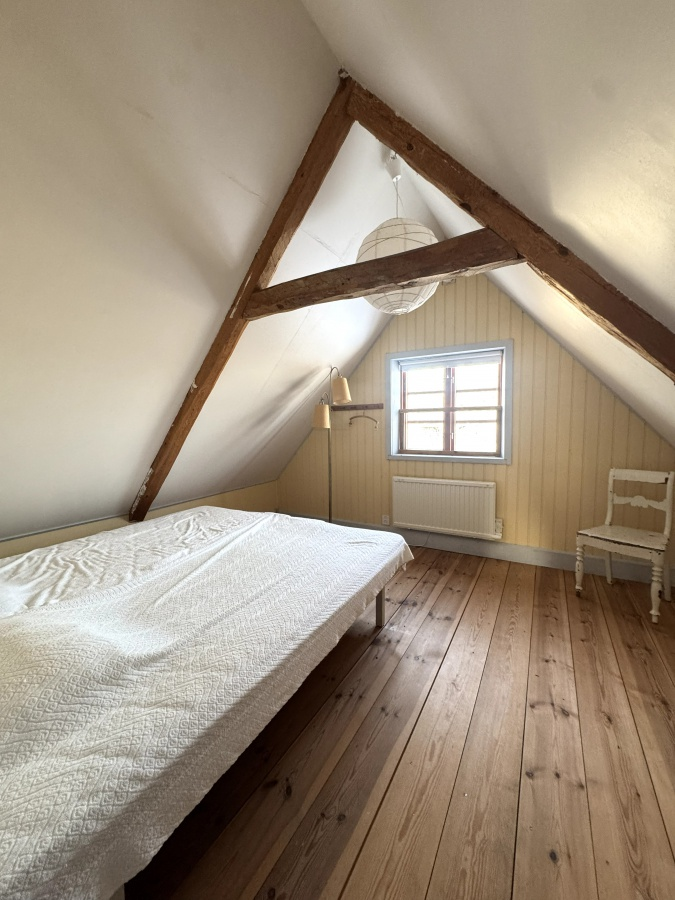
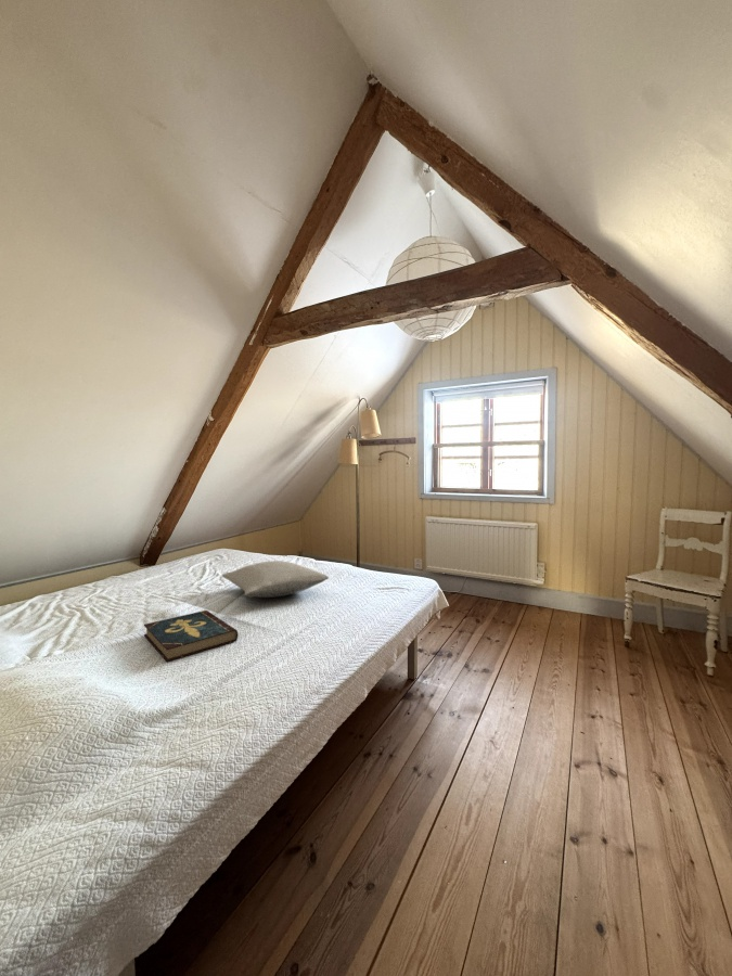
+ pillow (273, 577)
+ book (190, 632)
